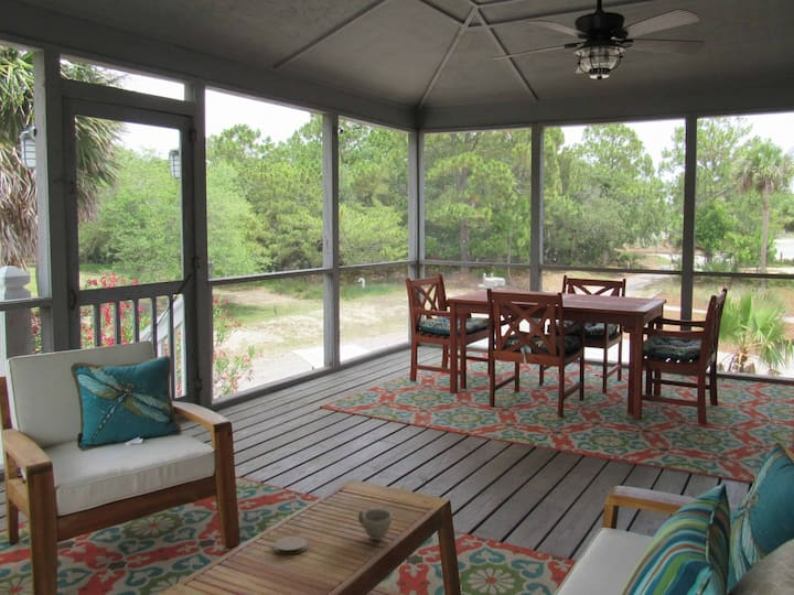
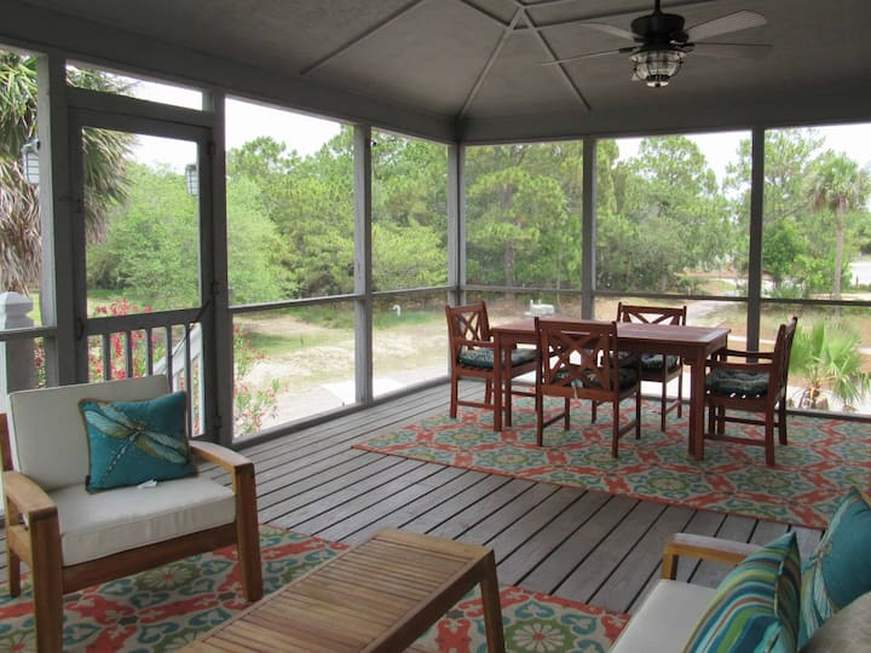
- coaster (290, 544)
- cup (373, 524)
